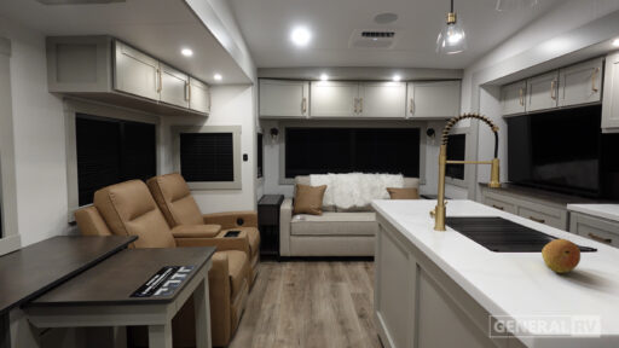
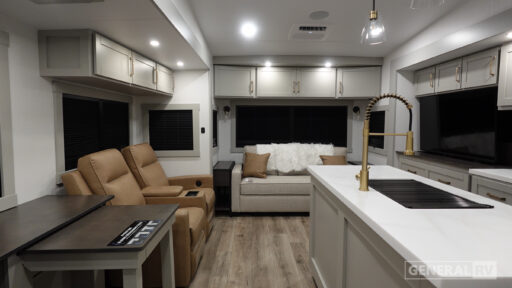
- fruit (560, 254)
